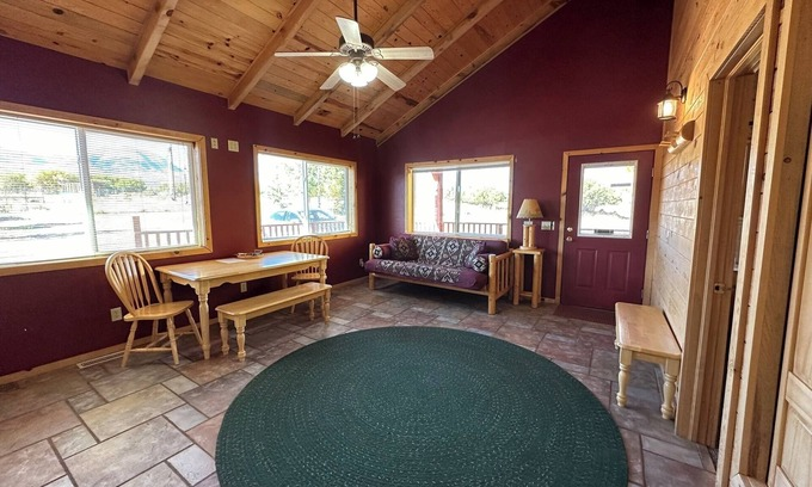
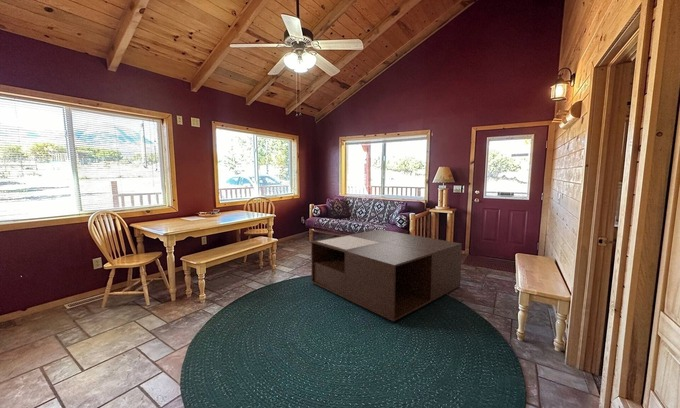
+ coffee table (384, 263)
